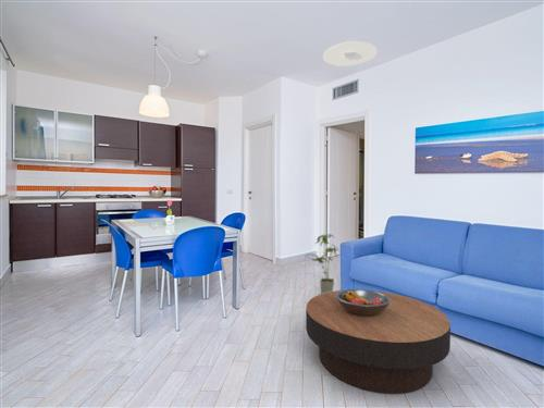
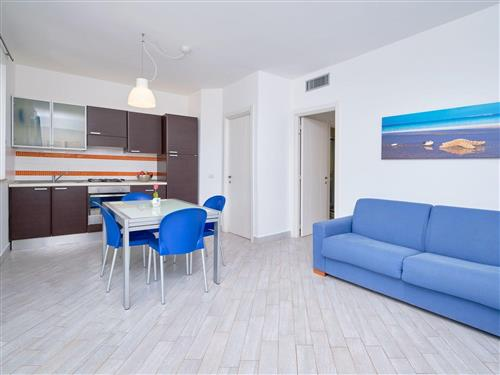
- ceiling light (349, 51)
- house plant (322, 265)
- coffee table (372, 334)
- fruit bowl (362, 301)
